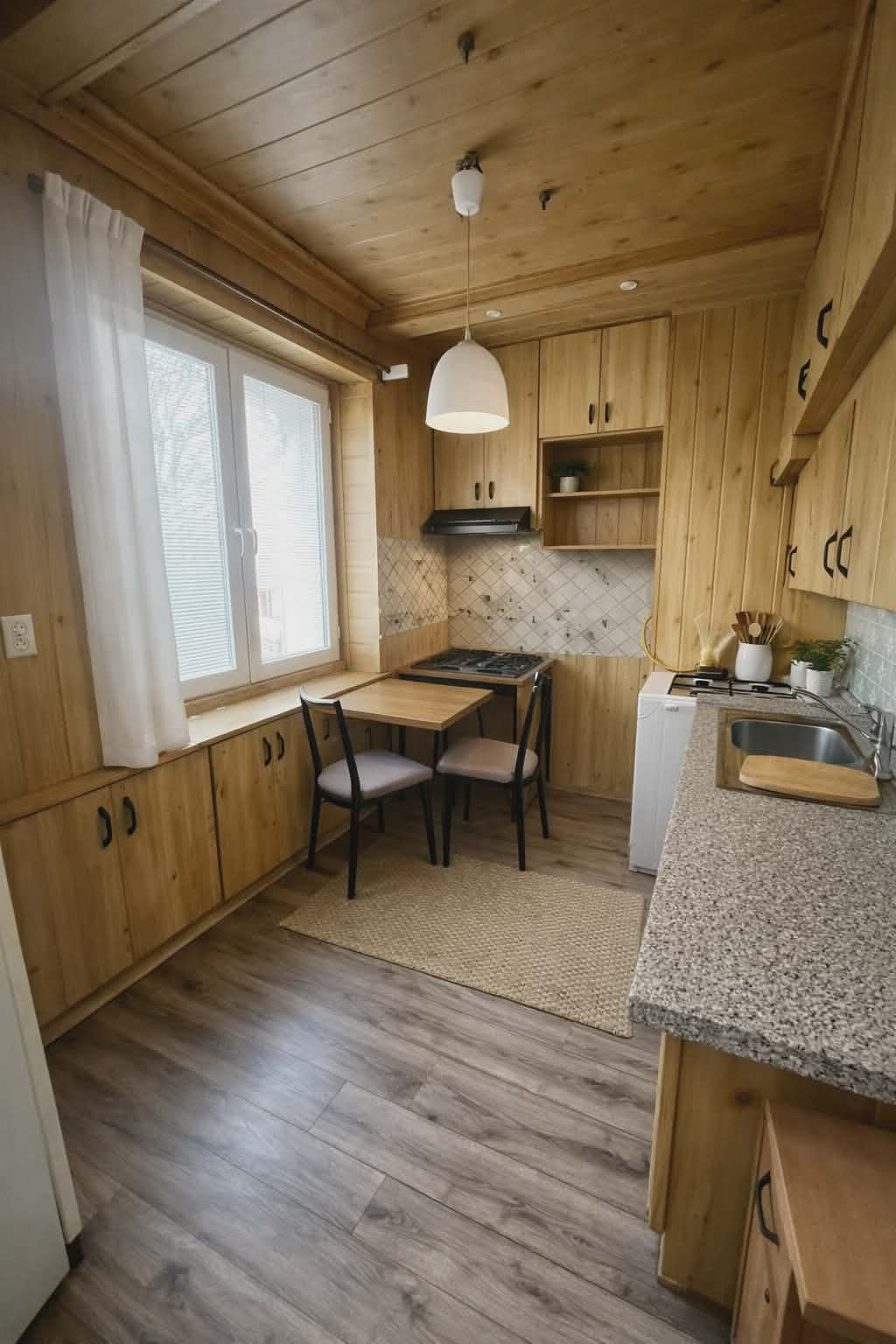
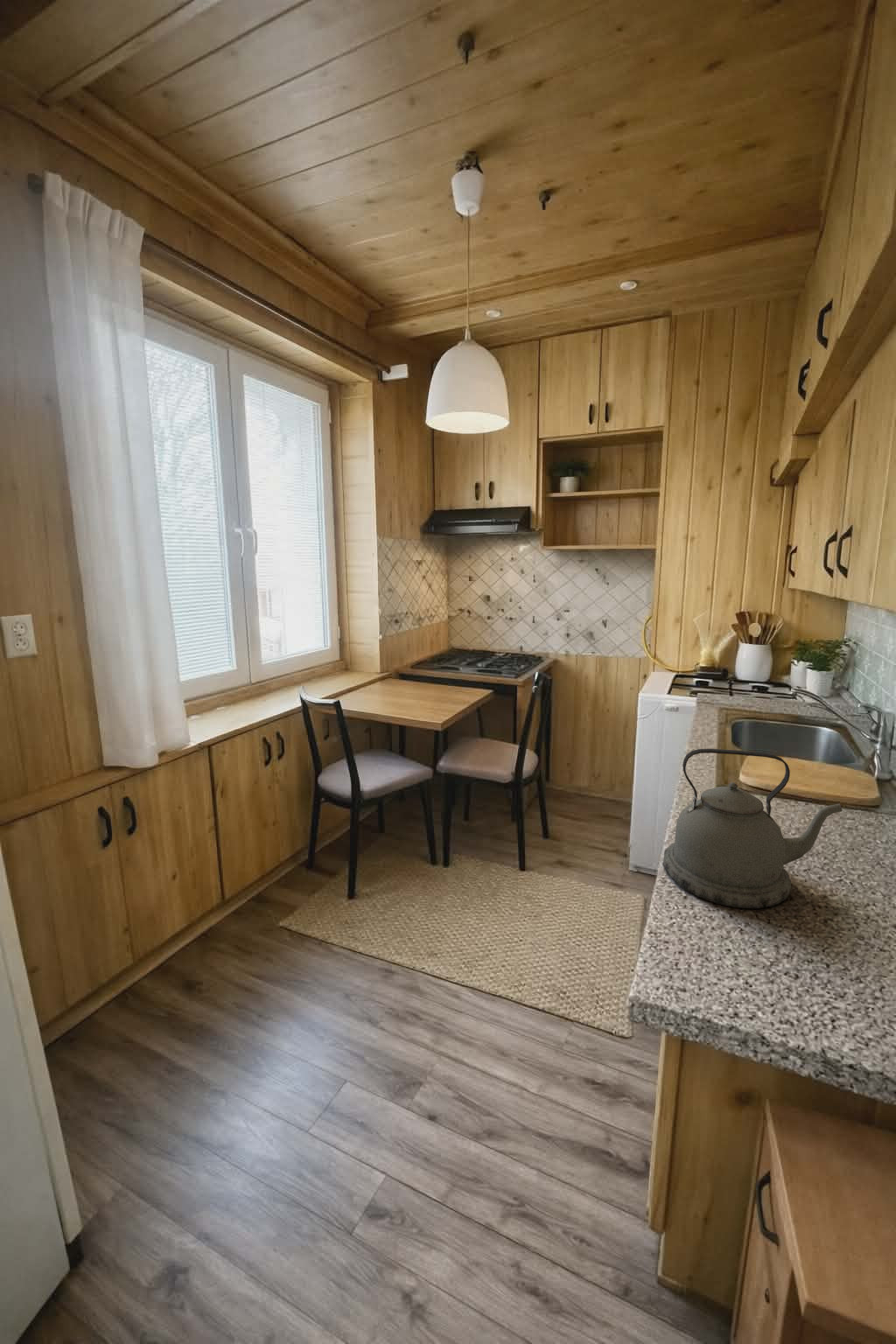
+ kettle (738, 814)
